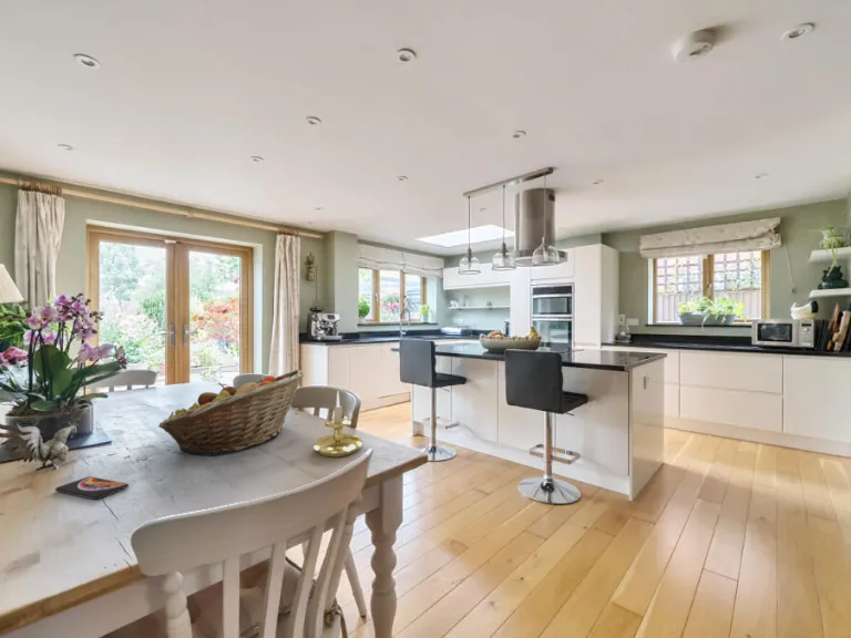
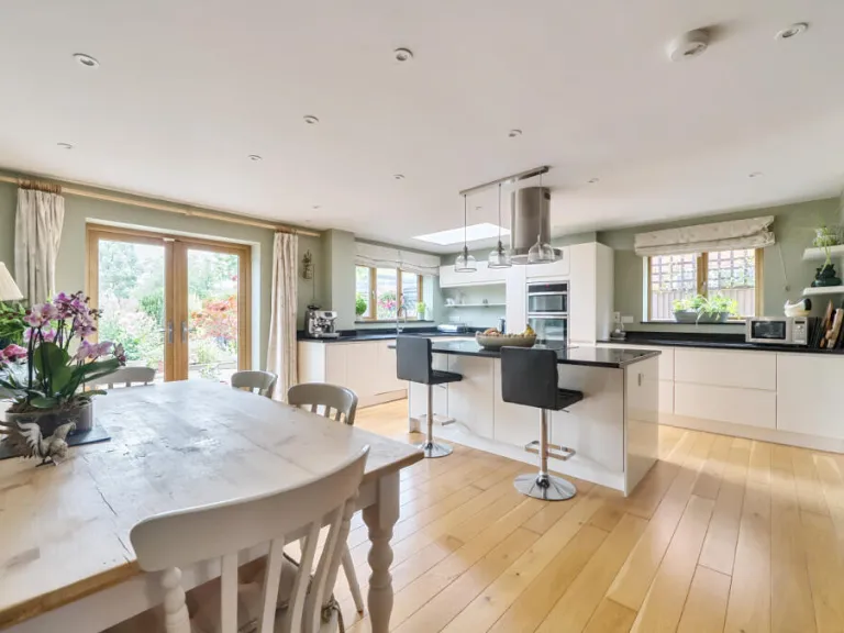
- fruit basket (240, 405)
- candle holder (338, 419)
- smartphone (92, 486)
